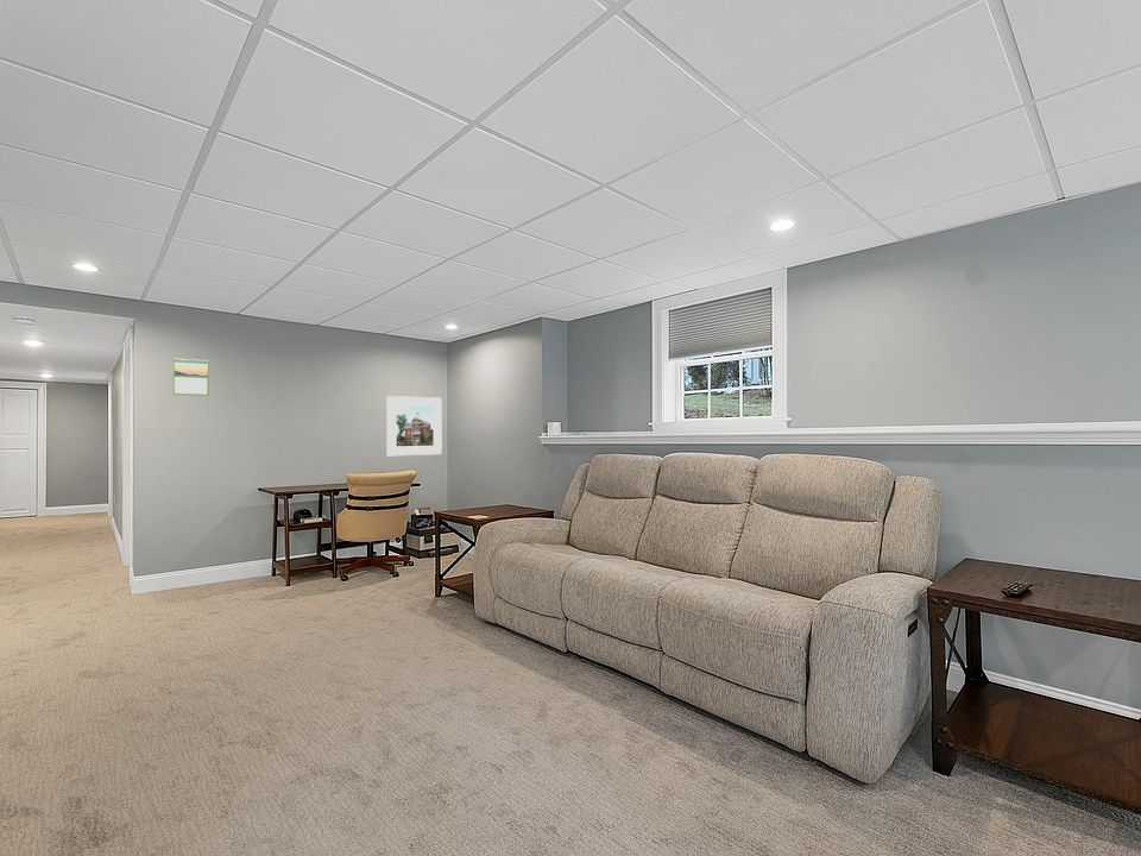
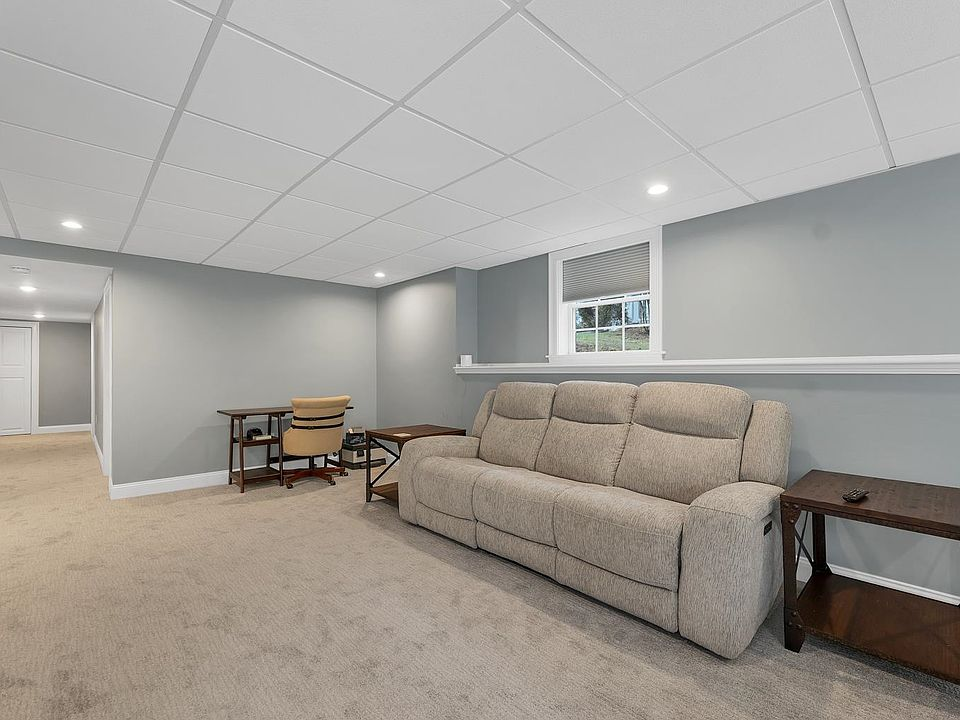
- calendar (190, 377)
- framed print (415, 426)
